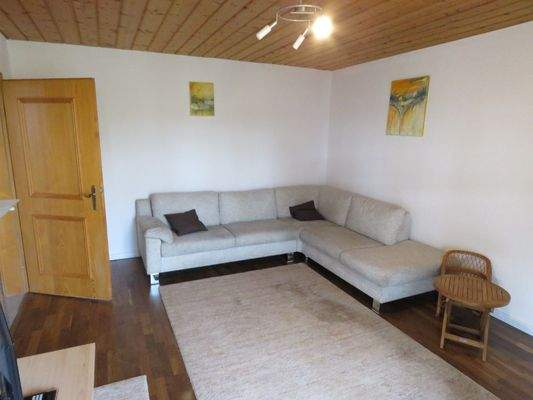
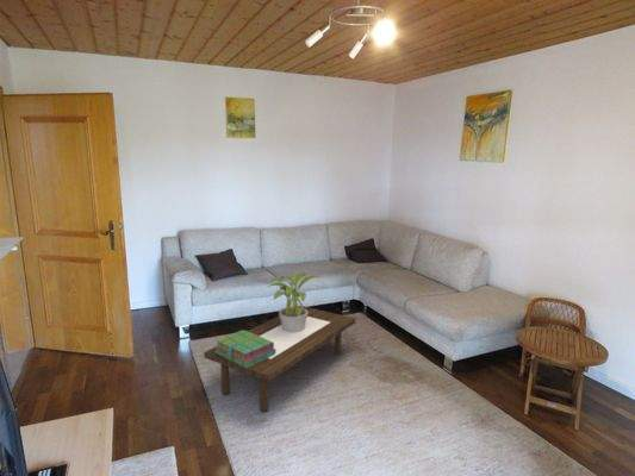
+ coffee table (287, 352)
+ stack of books (244, 346)
+ potted plant (293, 302)
